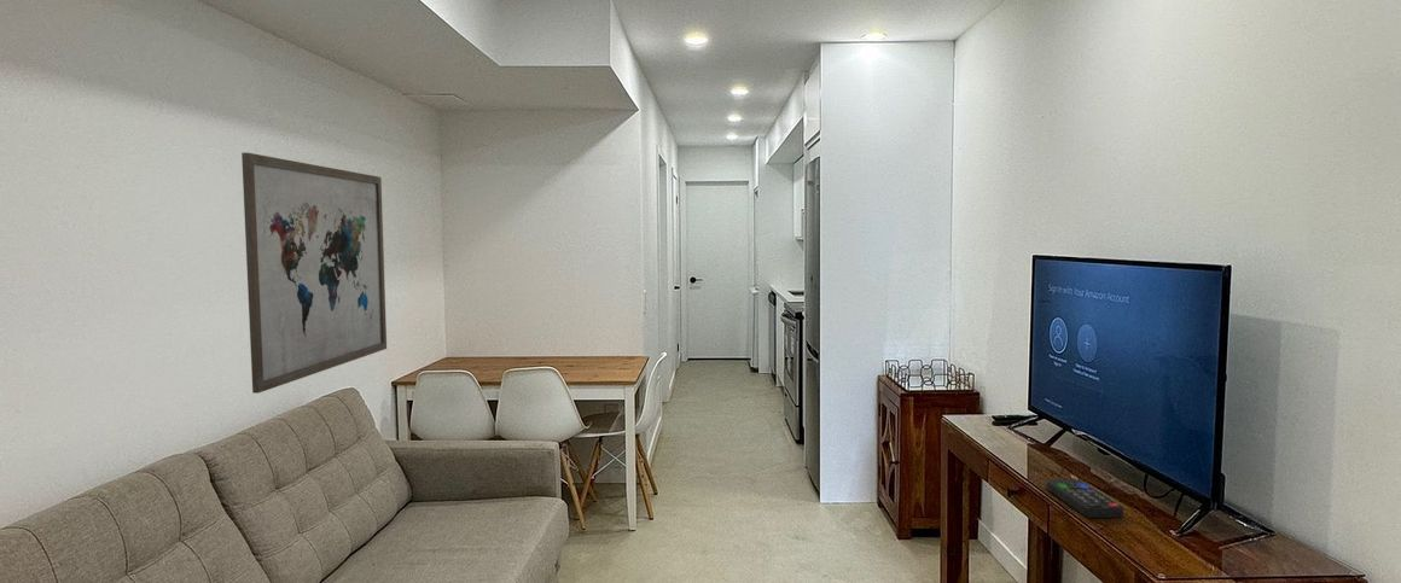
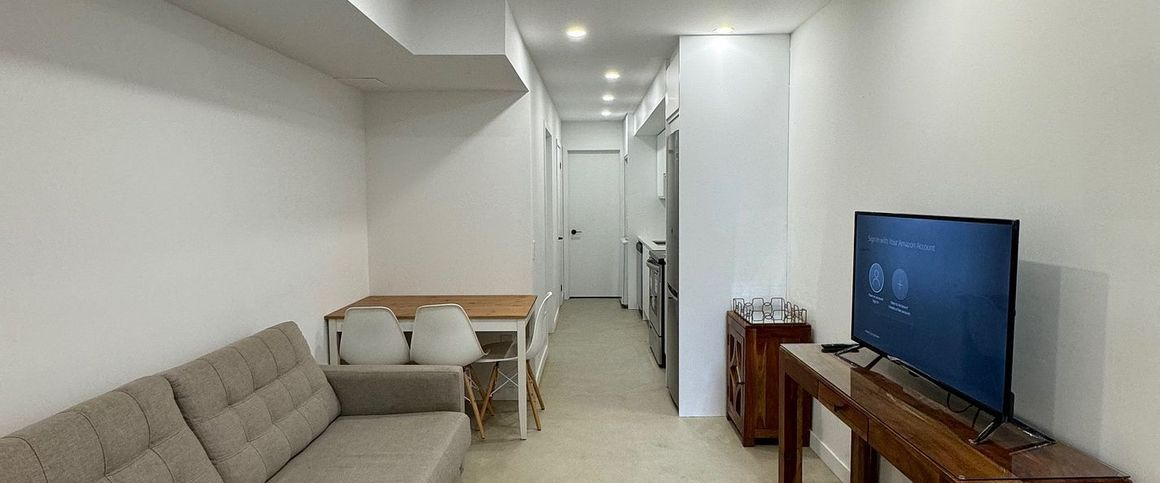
- wall art (326, 268)
- remote control (1082, 496)
